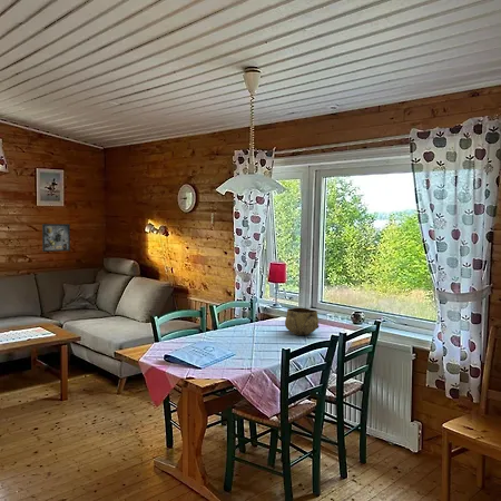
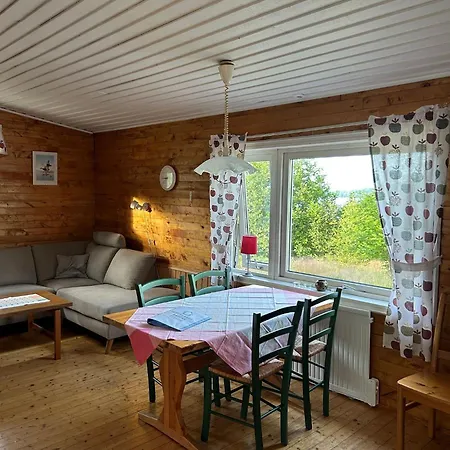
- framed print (56, 237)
- decorative bowl (301, 321)
